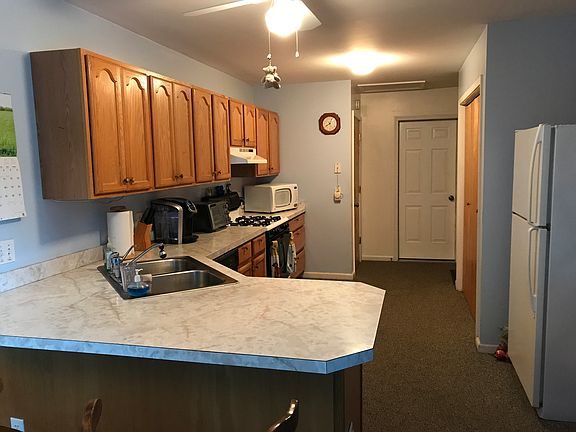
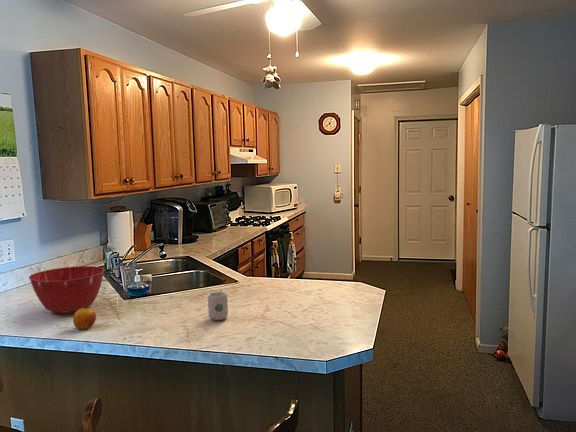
+ apple (84, 316)
+ mug (216, 302)
+ mixing bowl (69, 291)
